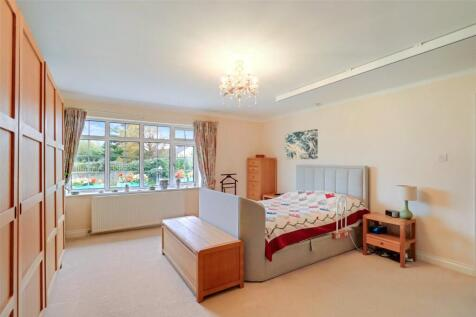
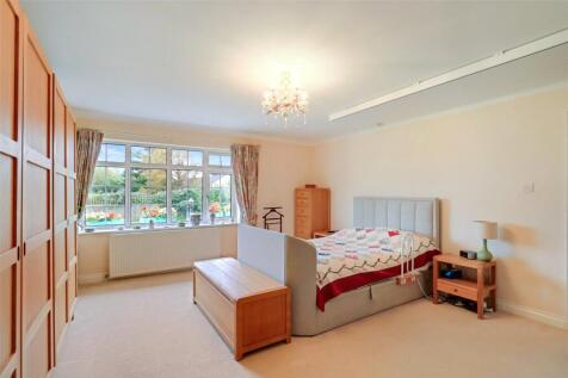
- wall art (300, 145)
